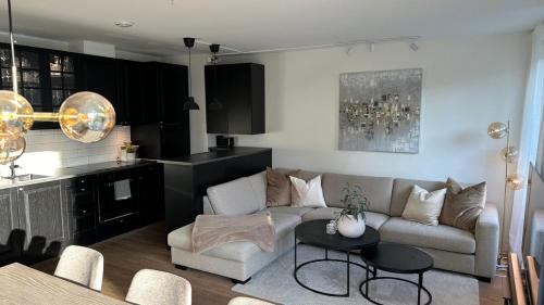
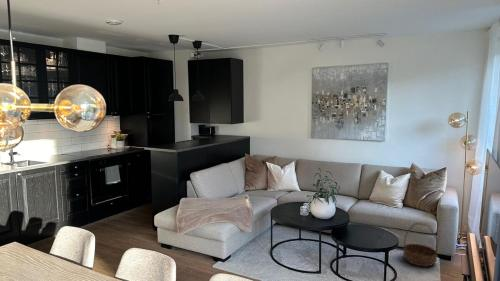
+ basket (419, 244)
